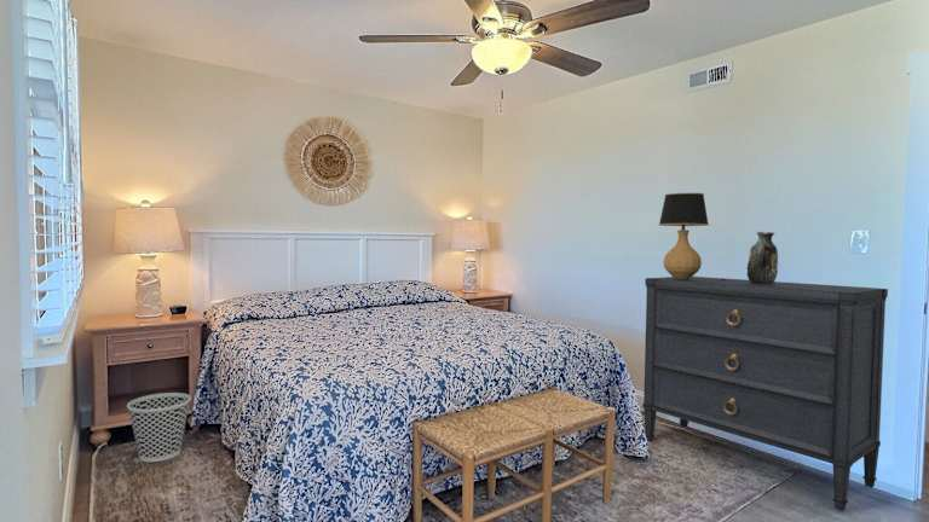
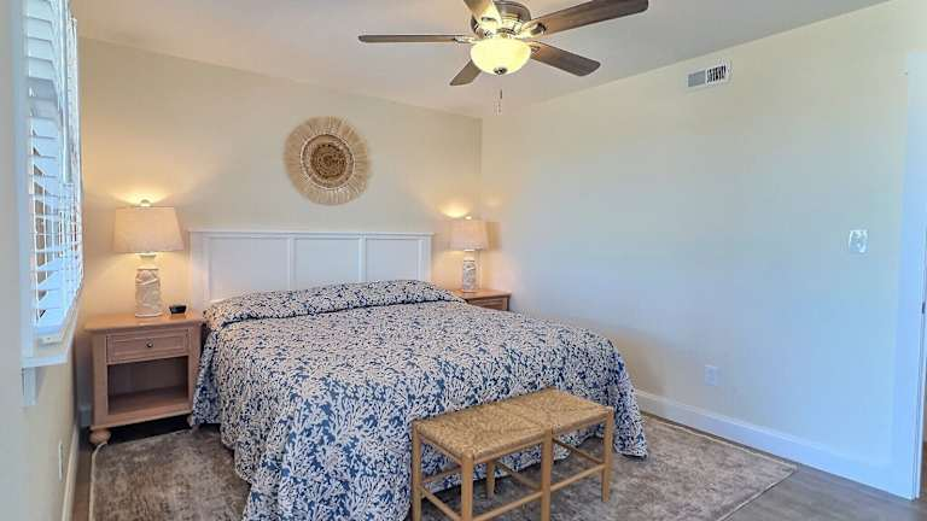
- dresser (750, 372)
- table lamp (687, 236)
- wastebasket (160, 427)
- decorative vase (761, 256)
